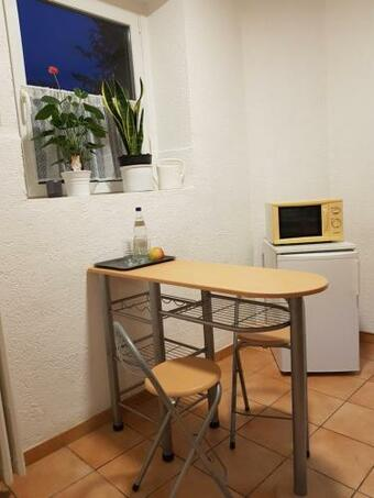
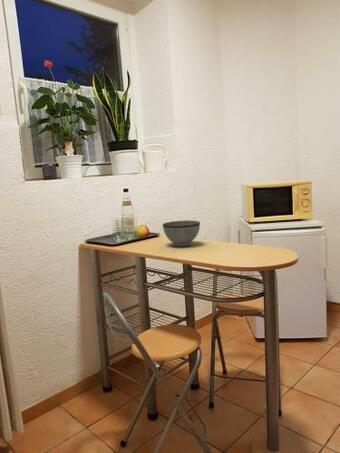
+ bowl (181, 233)
